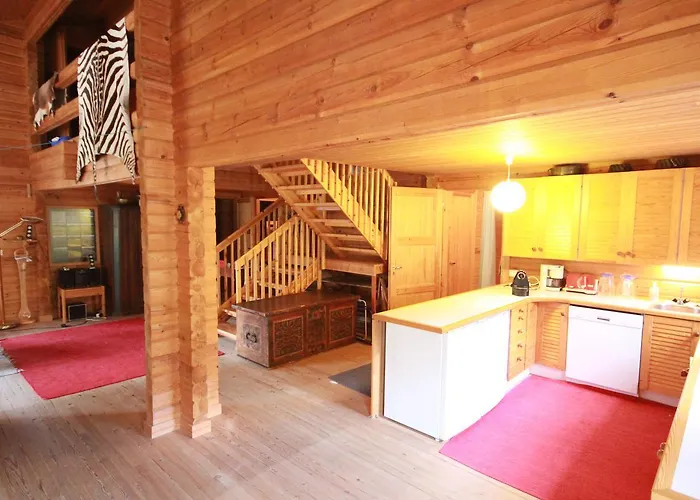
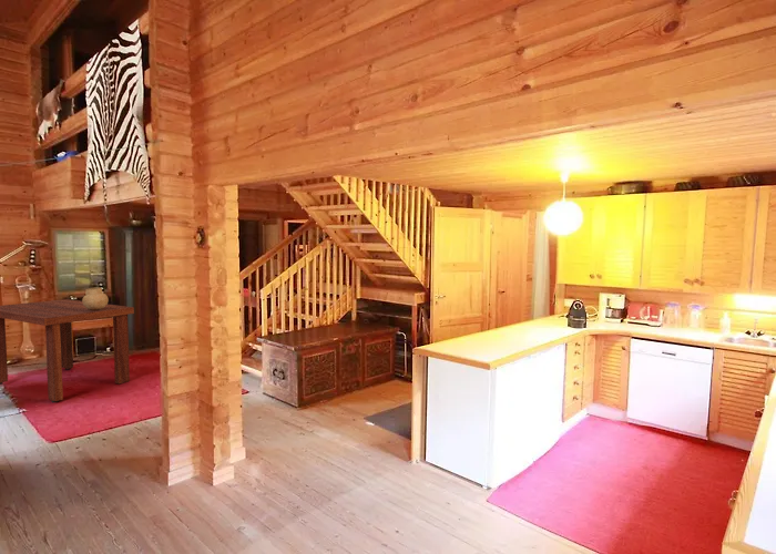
+ dining table (59, 346)
+ ceramic pot (95, 298)
